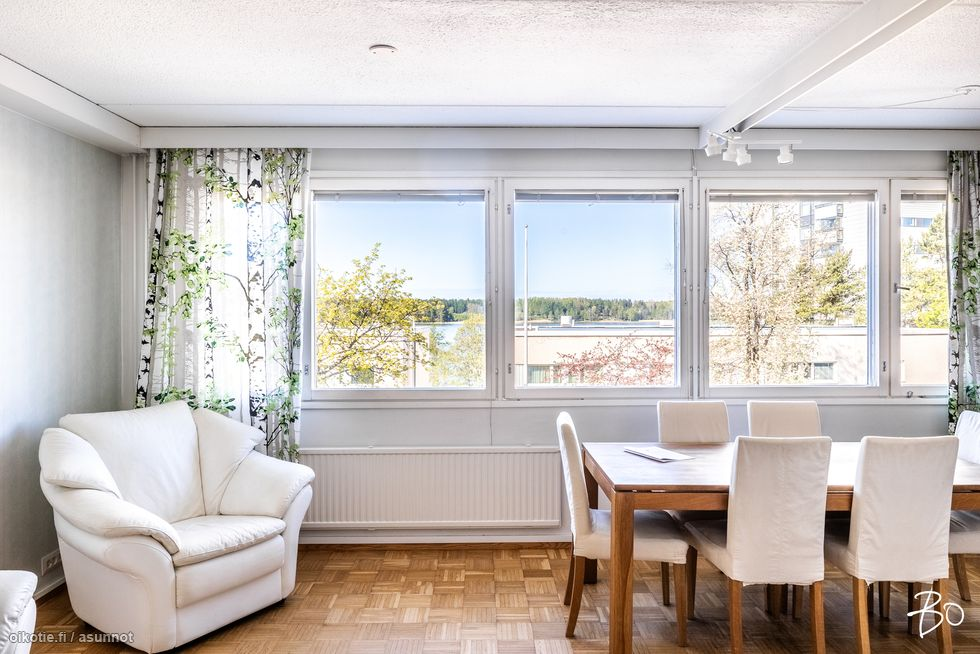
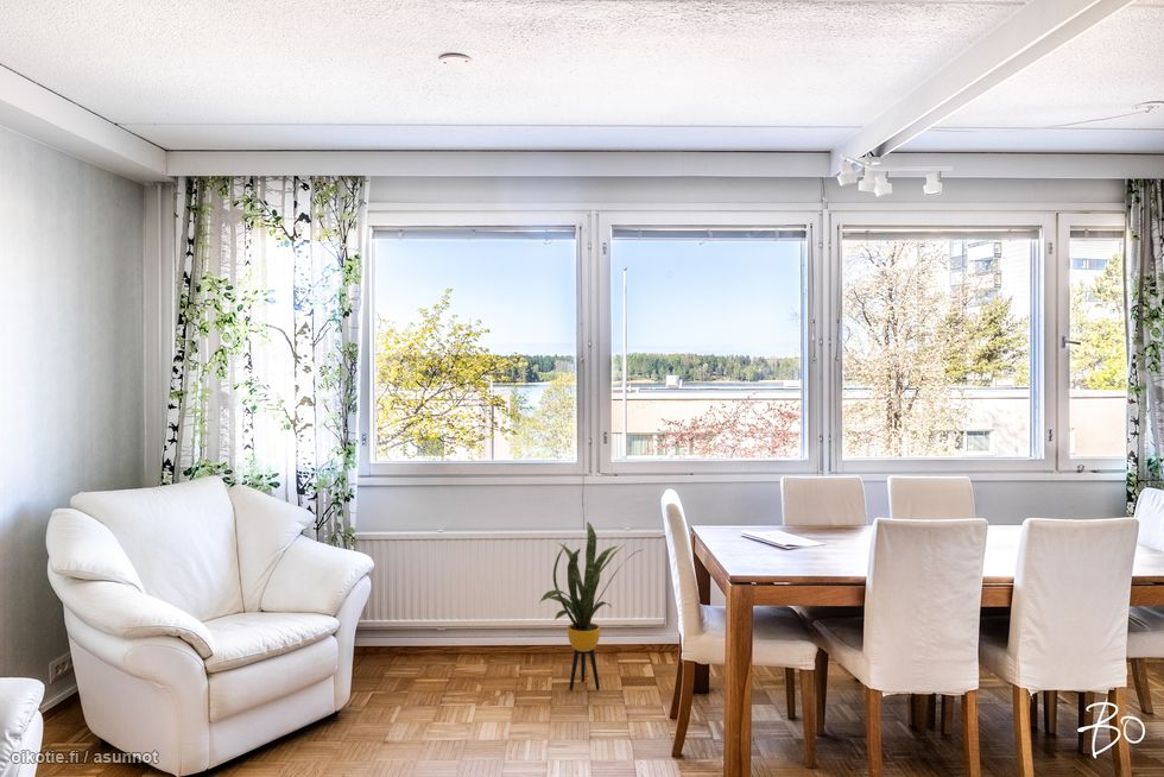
+ house plant (590, 607)
